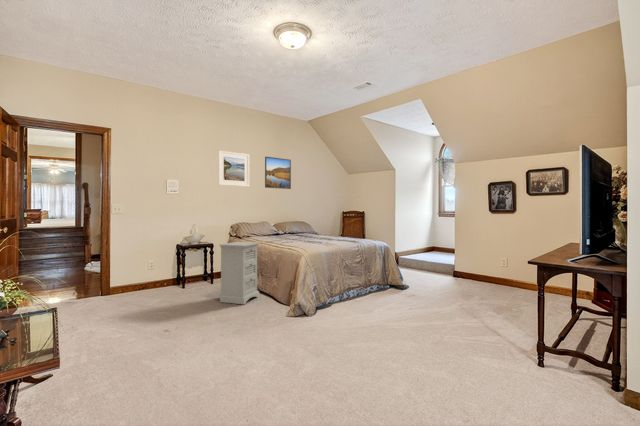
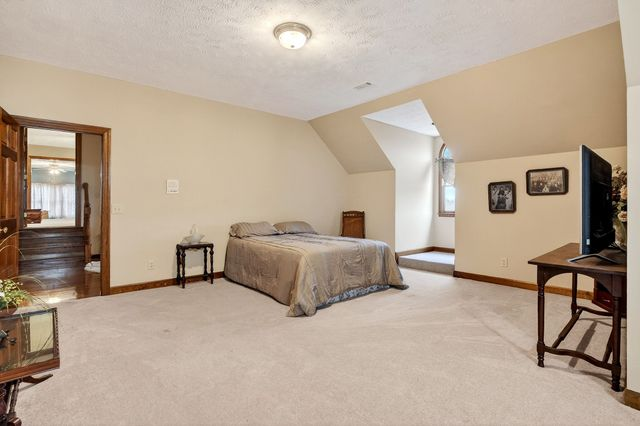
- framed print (234, 169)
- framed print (278, 173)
- nightstand (240, 271)
